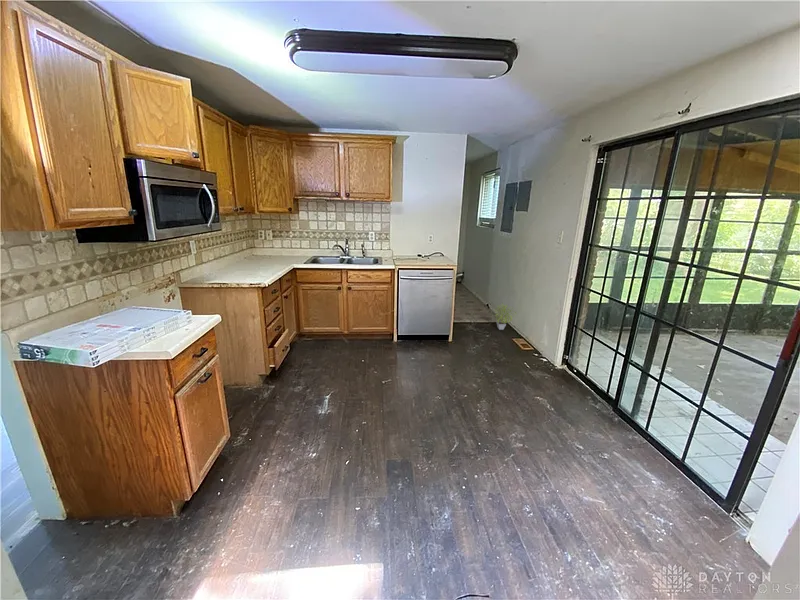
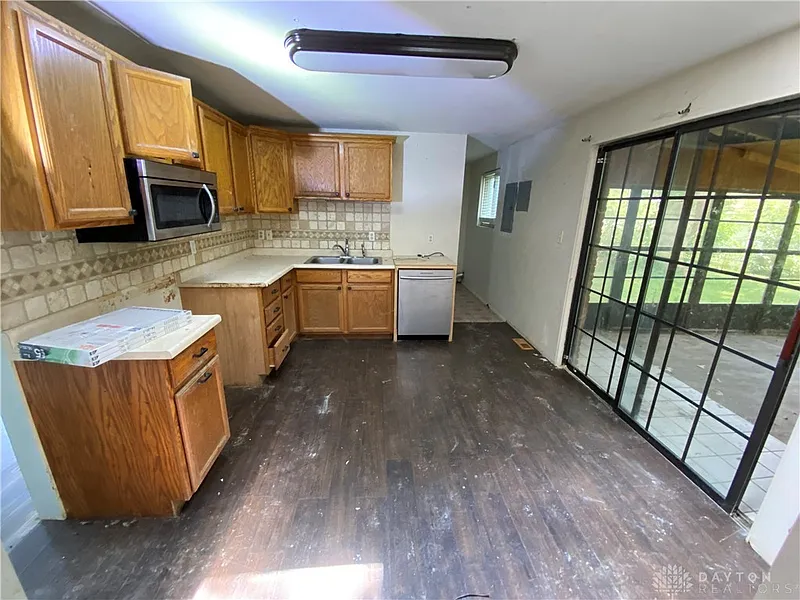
- potted plant (504, 315)
